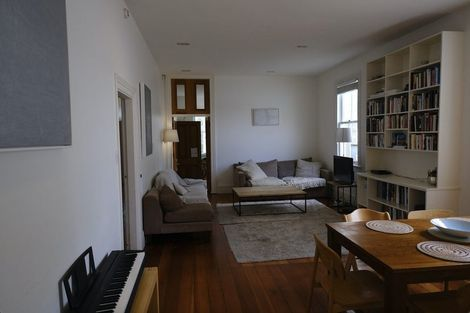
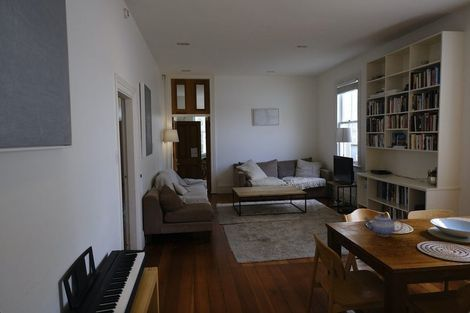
+ teapot (382, 223)
